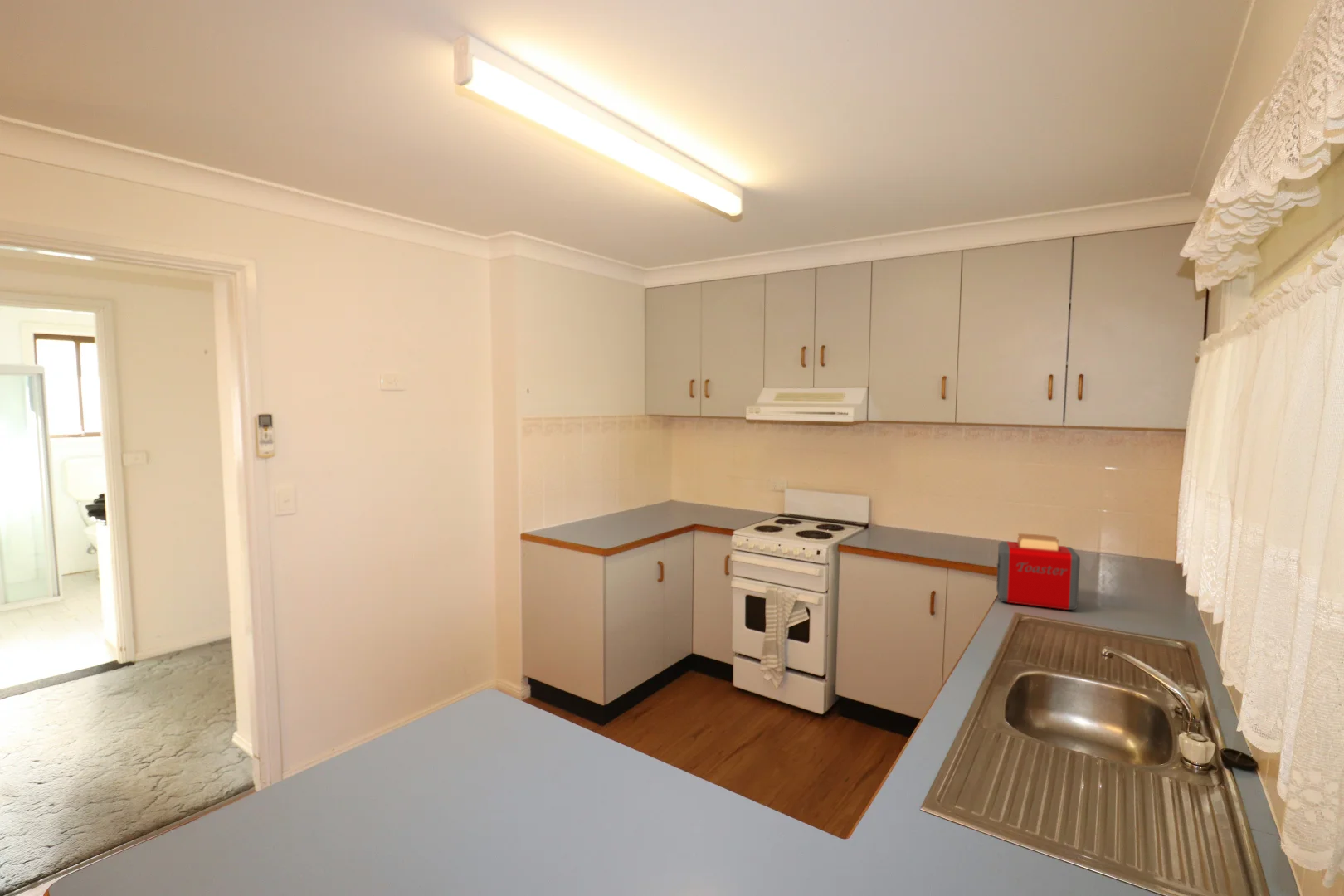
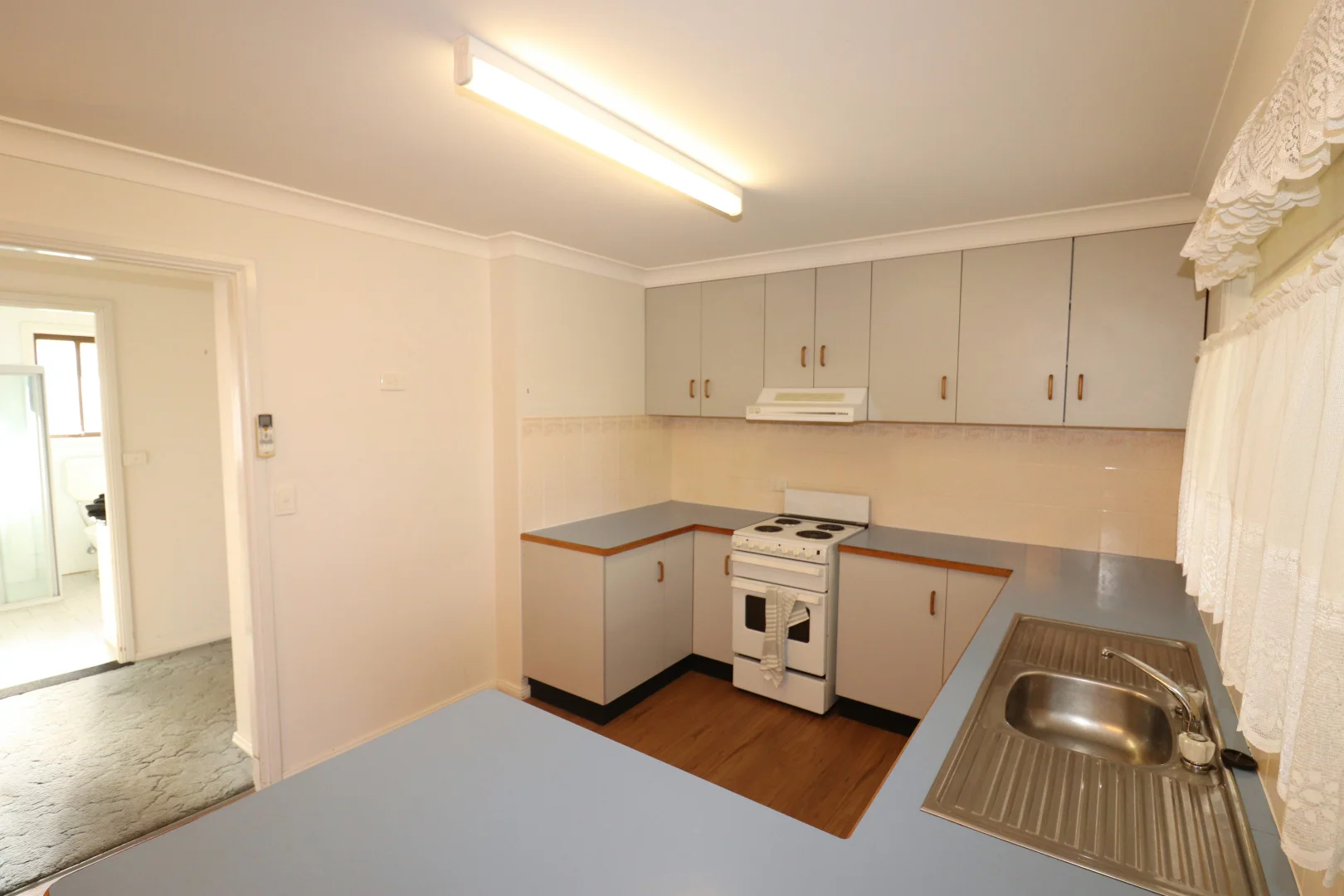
- toaster (1035, 568)
